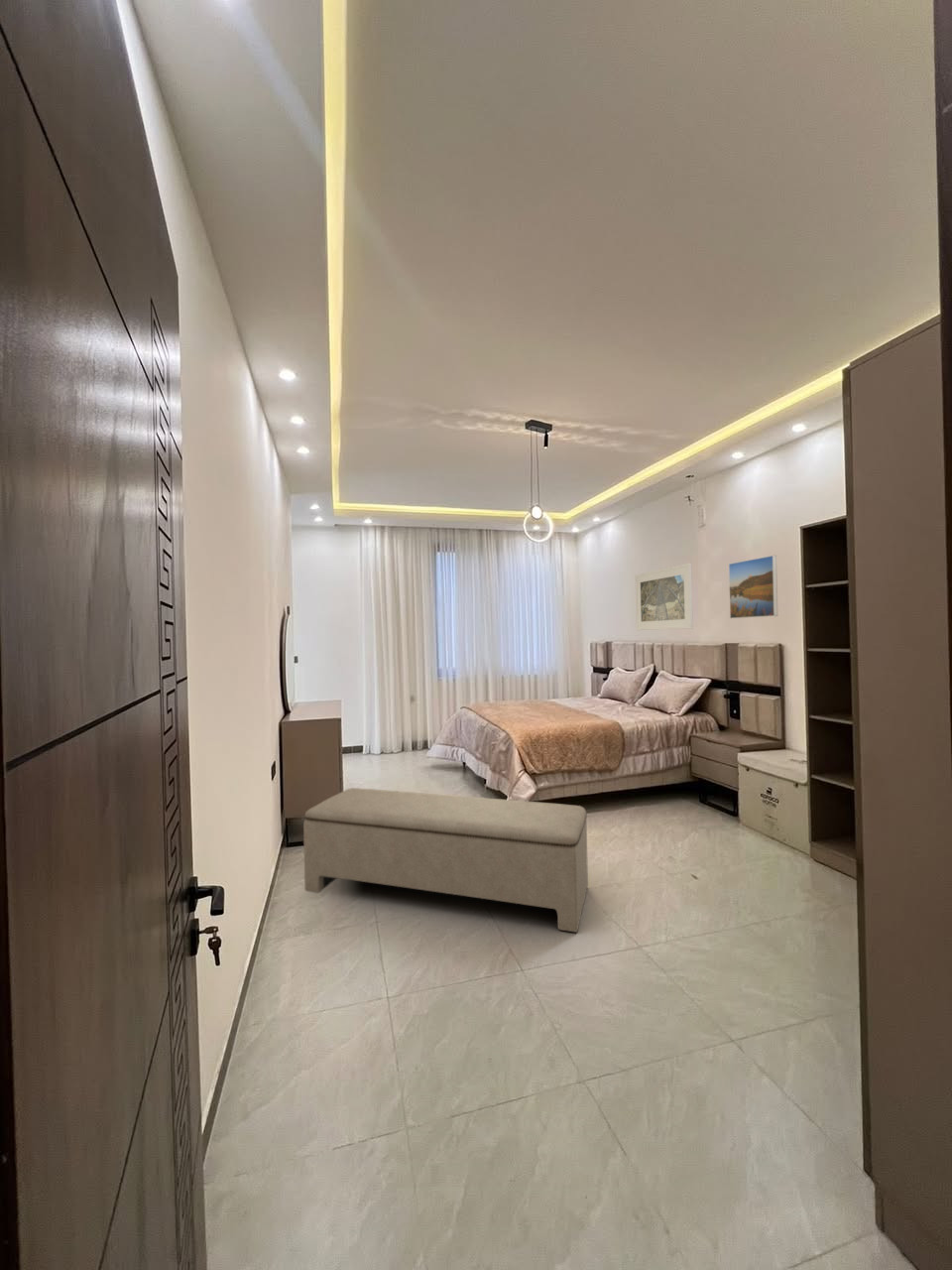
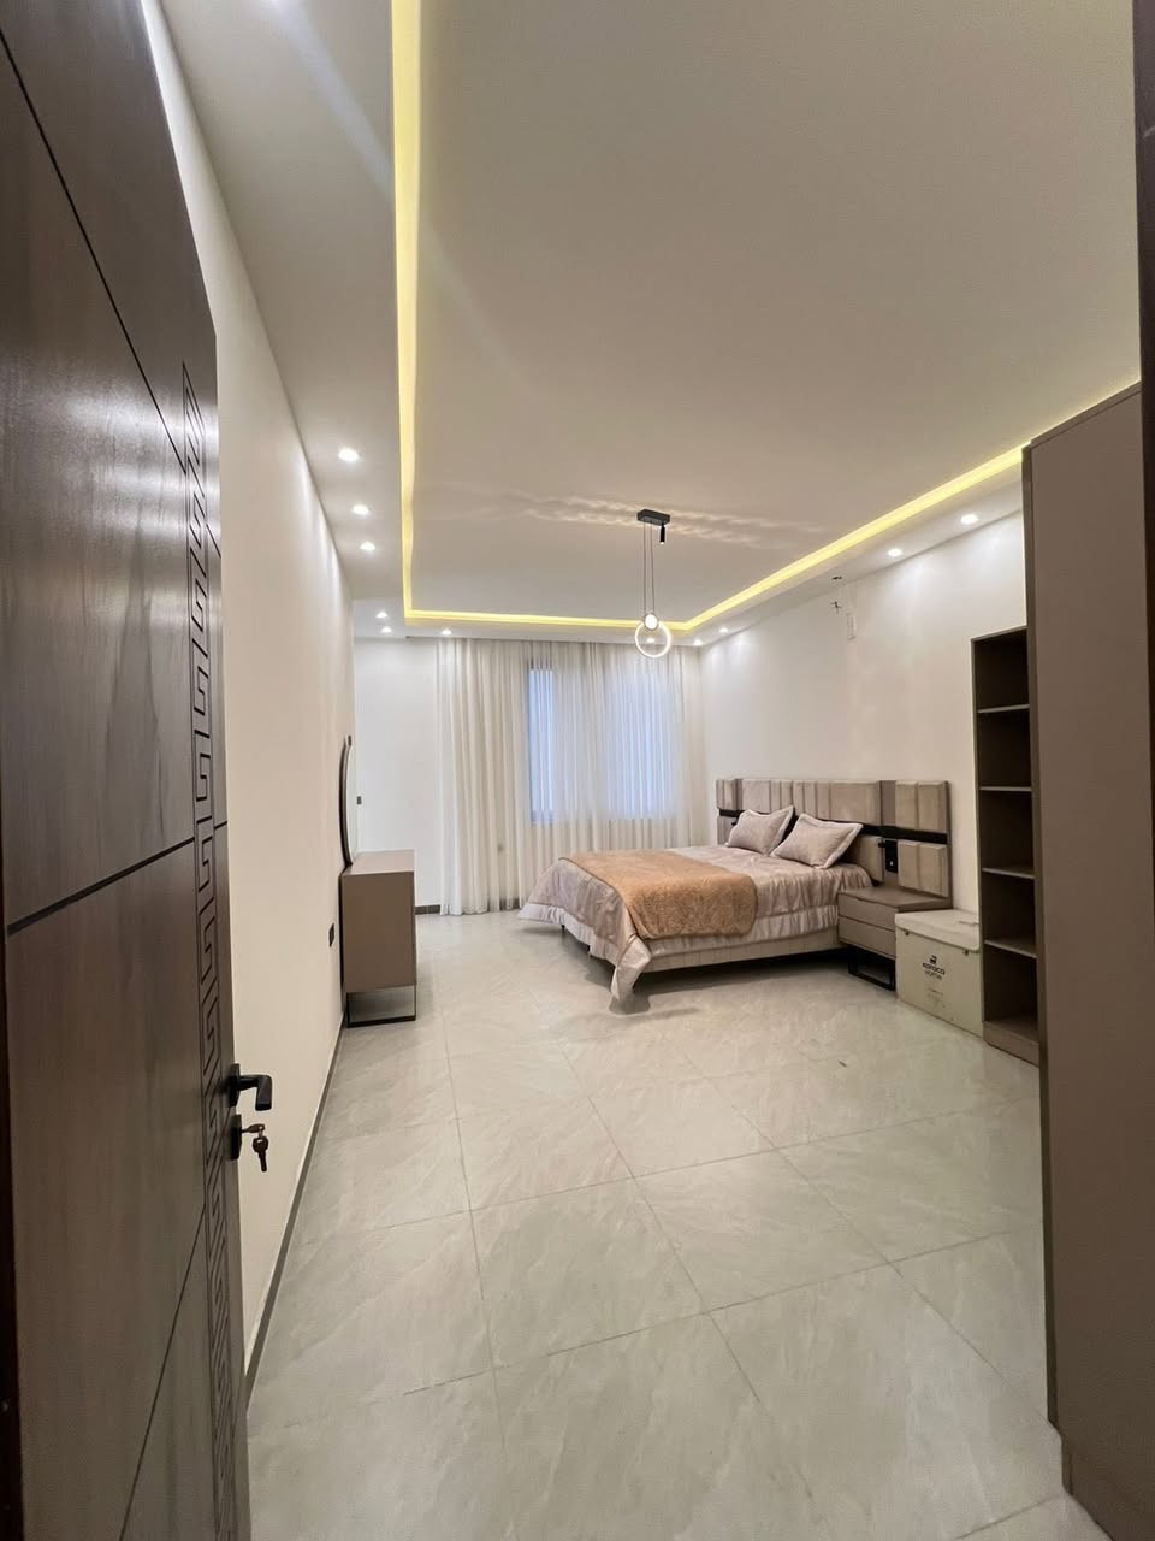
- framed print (752, 588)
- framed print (661, 599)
- bench (444, 847)
